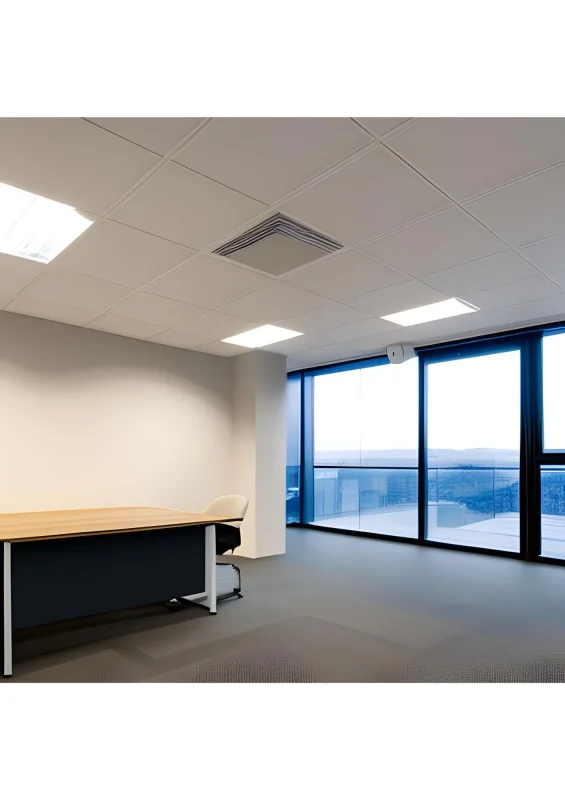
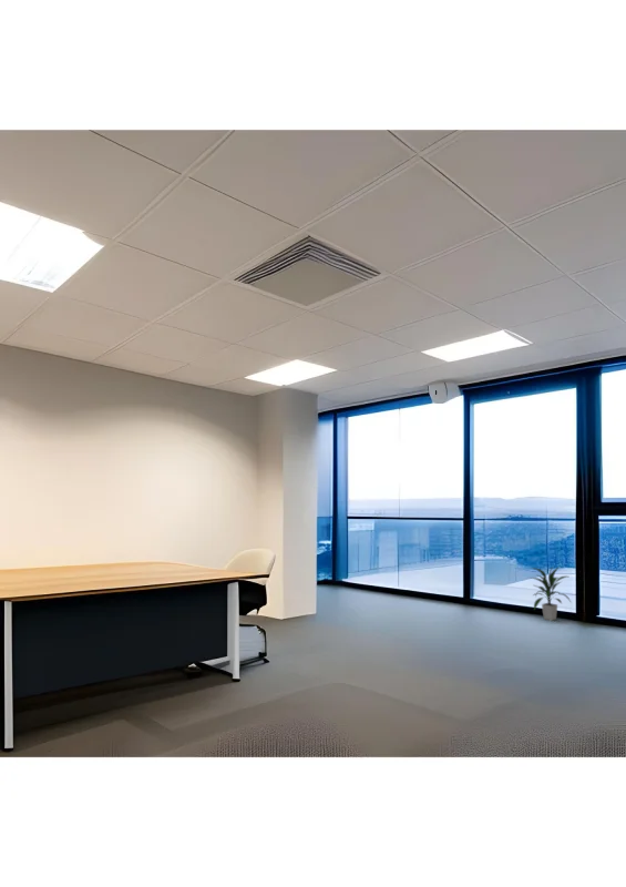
+ indoor plant (547, 591)
